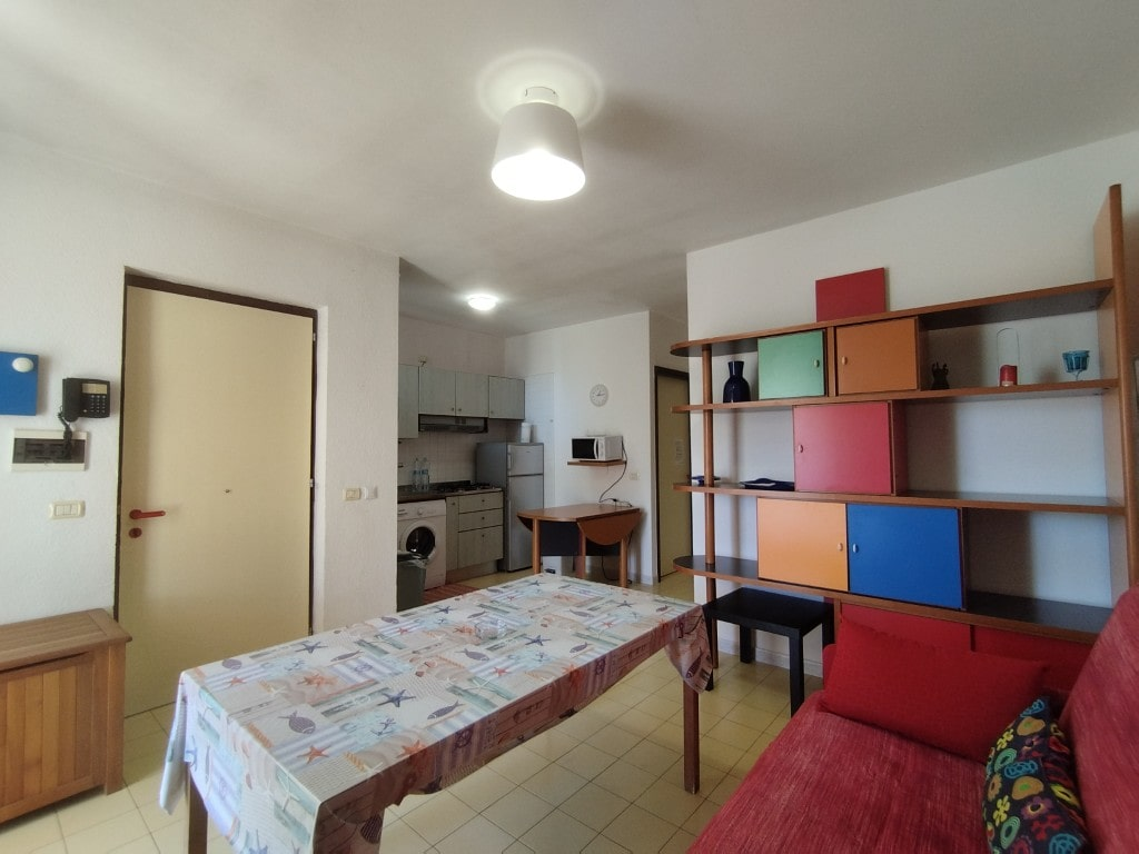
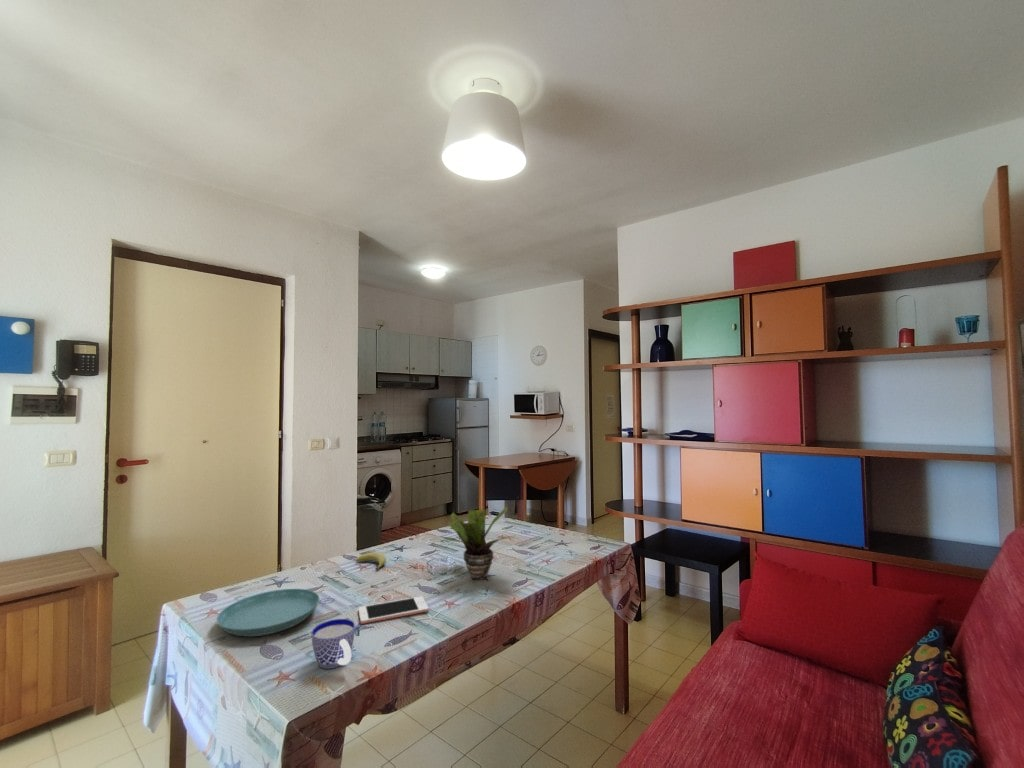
+ cell phone (393, 609)
+ fruit (373, 559)
+ saucer (270, 612)
+ cup (336, 647)
+ potted plant (478, 542)
